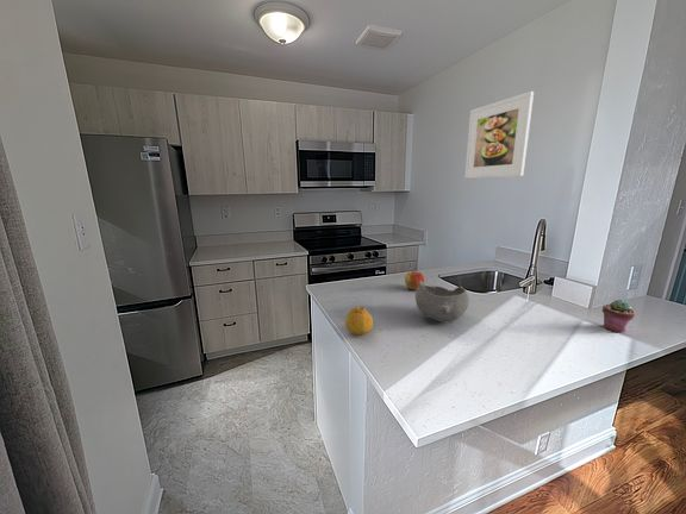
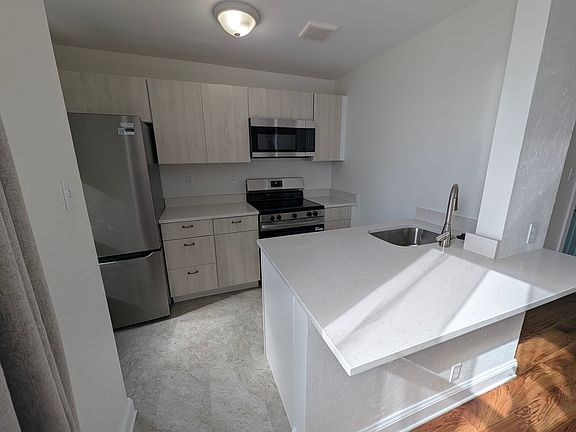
- apple (413, 280)
- potted succulent (617, 314)
- bowl (441, 301)
- fruit (358, 320)
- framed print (494, 140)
